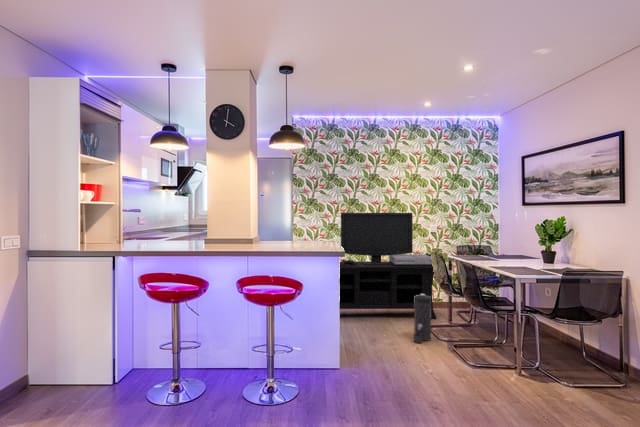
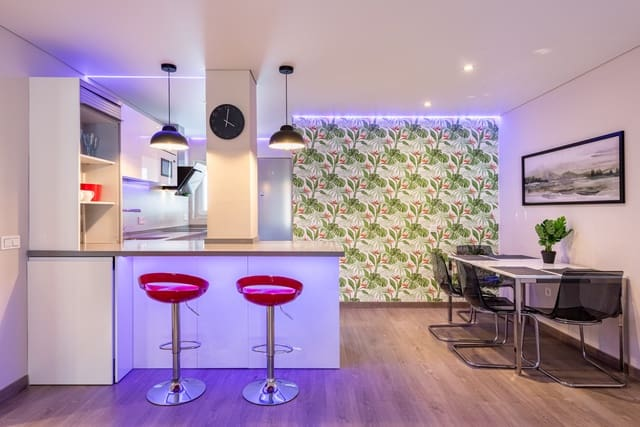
- canister (421, 317)
- media console (373, 263)
